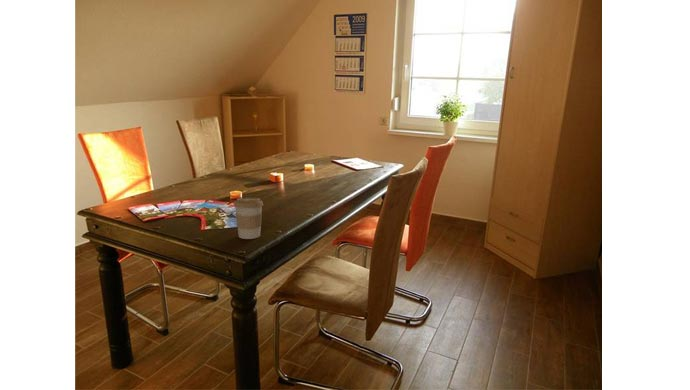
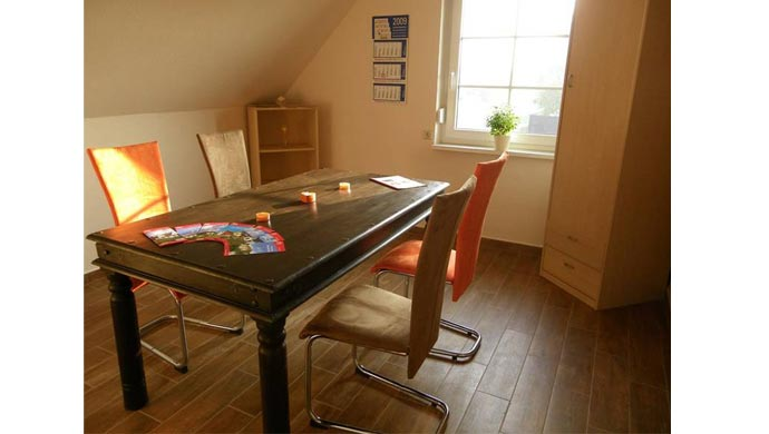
- coffee cup (248, 216)
